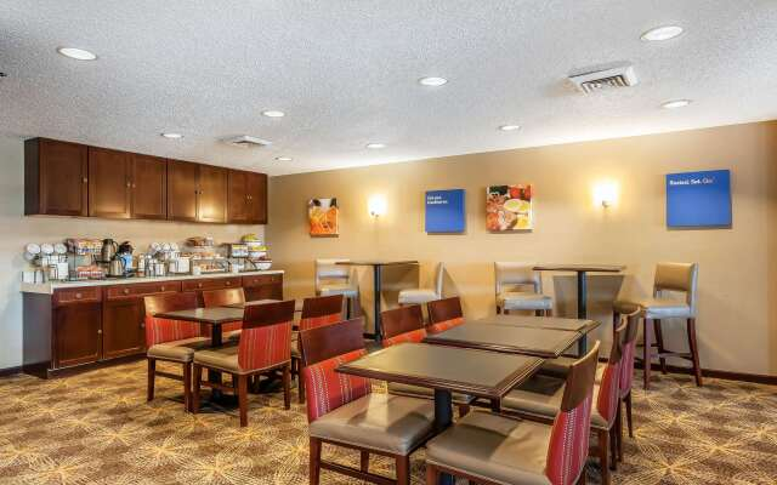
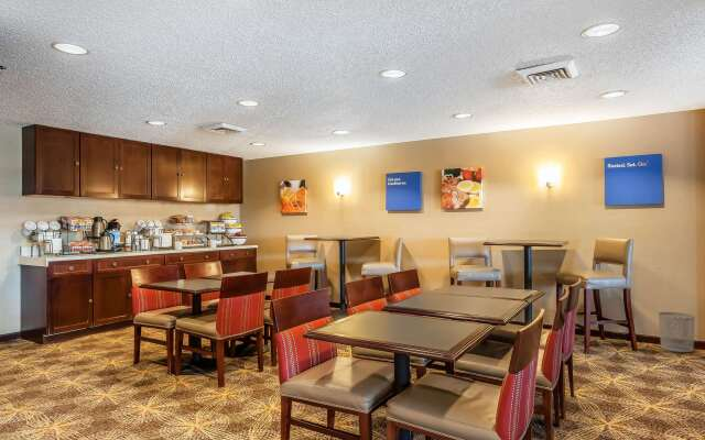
+ waste bin (676, 331)
